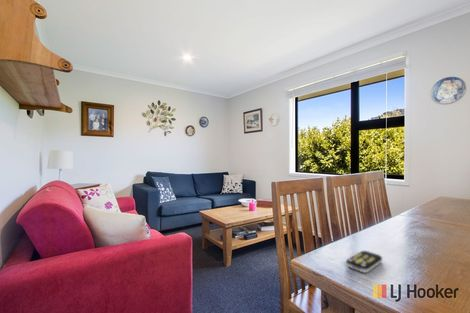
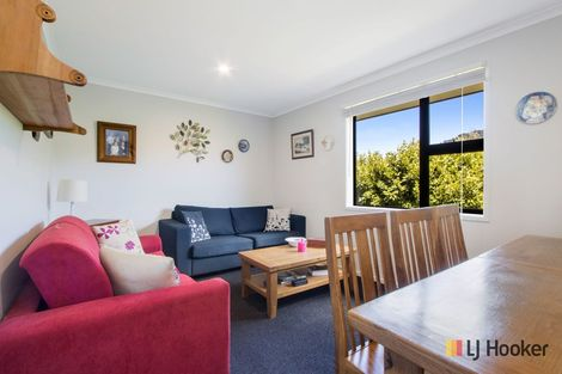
- remote control (364, 260)
